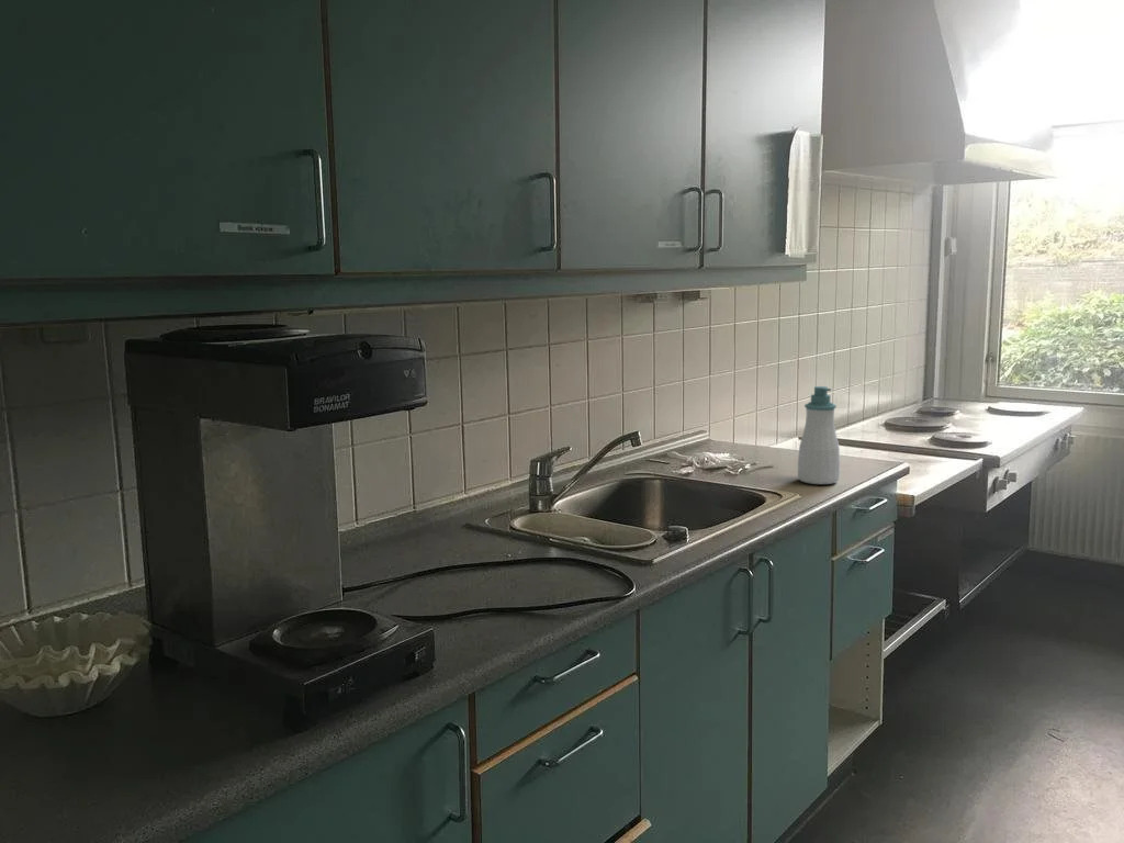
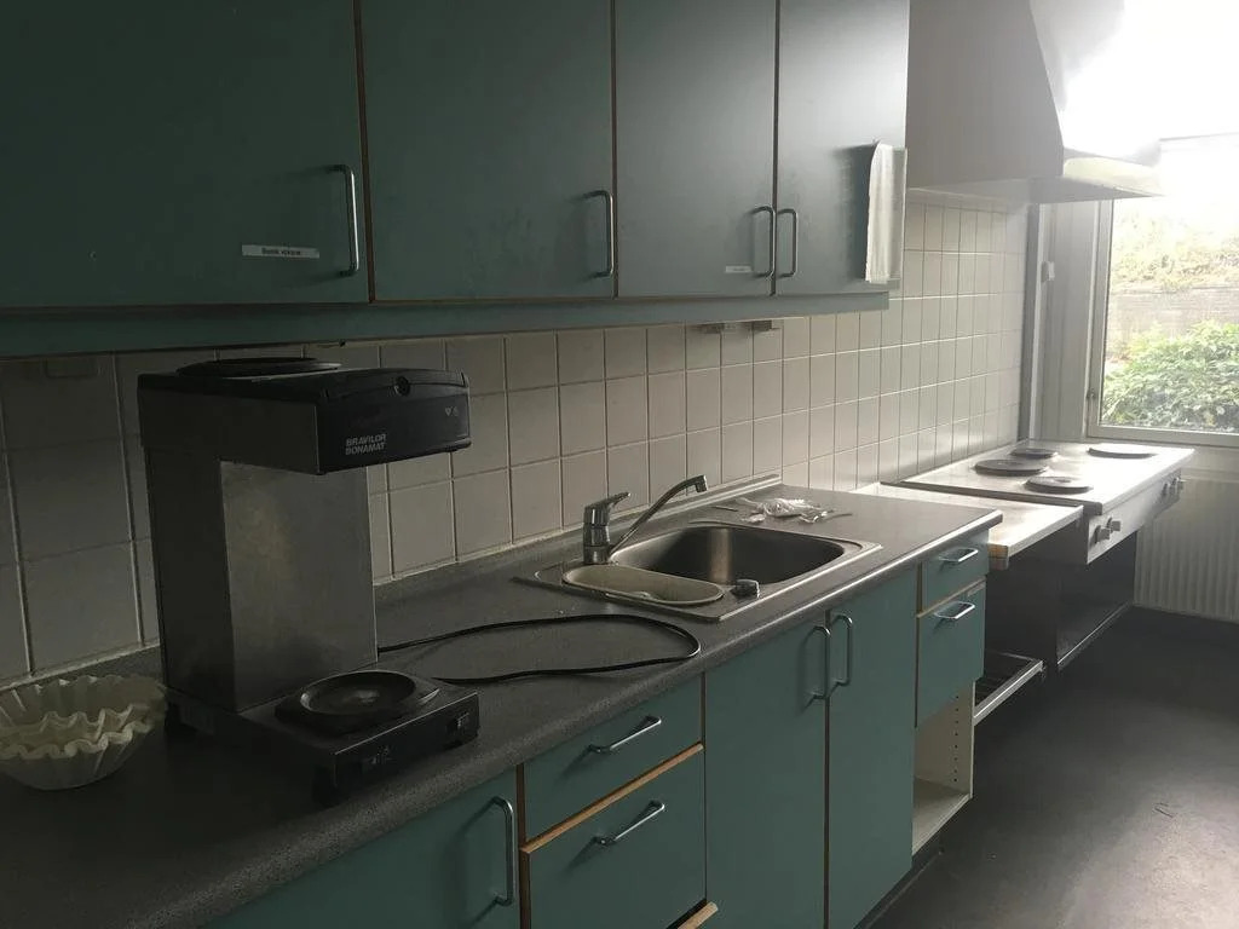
- soap bottle (819, 434)
